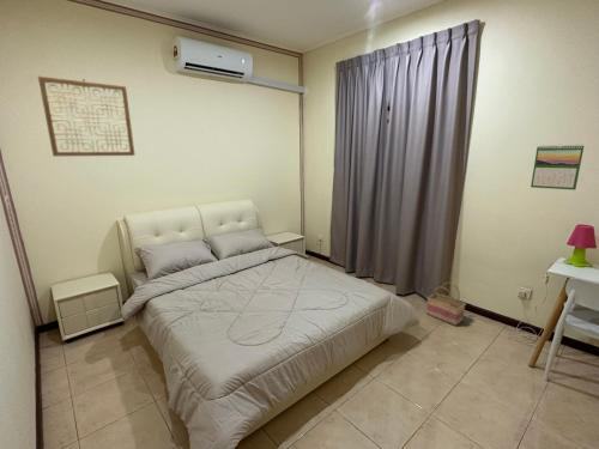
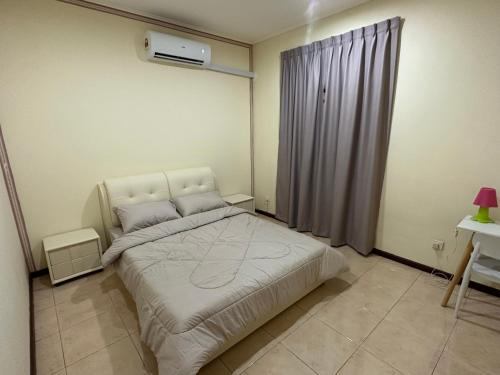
- basket (446, 301)
- wall art (90, 117)
- calendar (556, 166)
